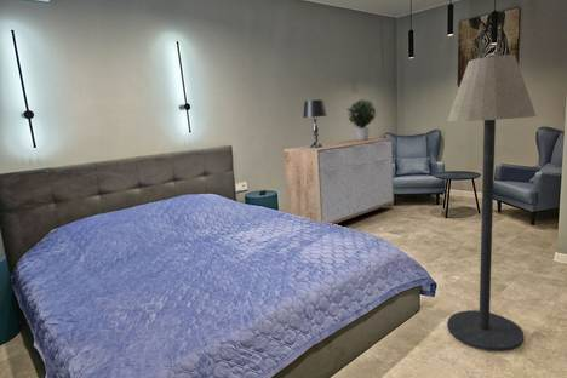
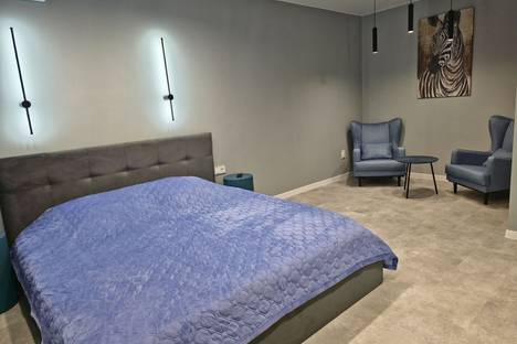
- floor lamp (487, 204)
- sideboard (343, 181)
- potted plant (361, 119)
- table lamp (315, 124)
